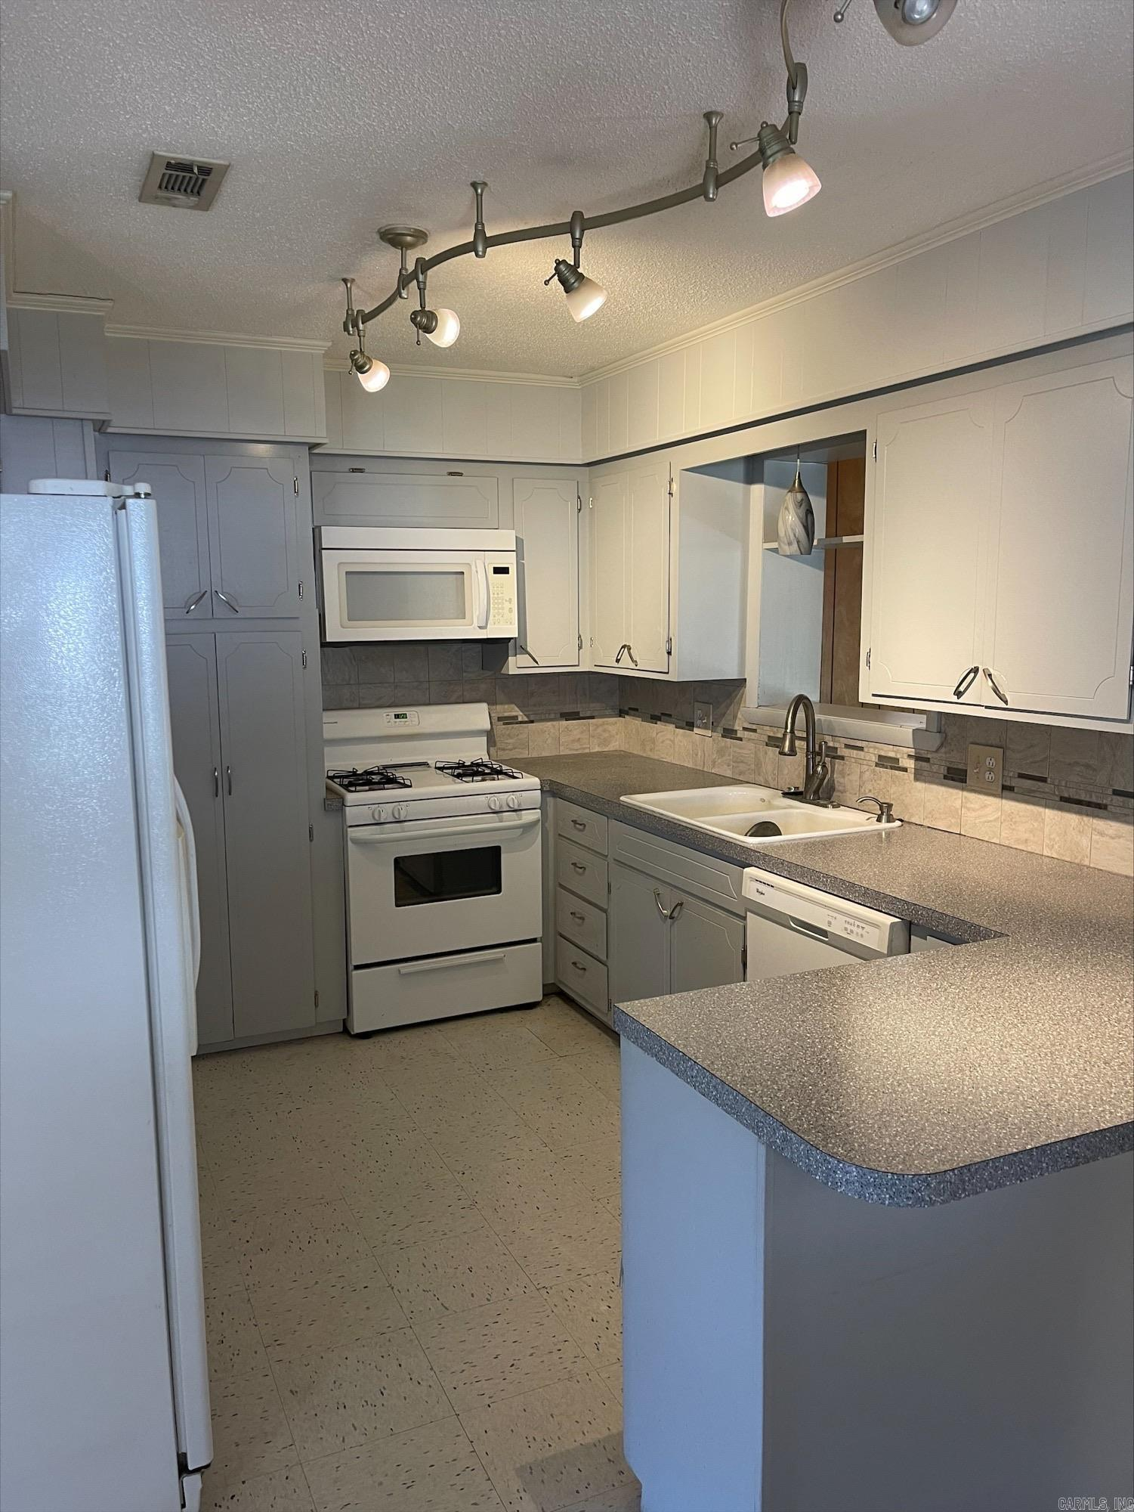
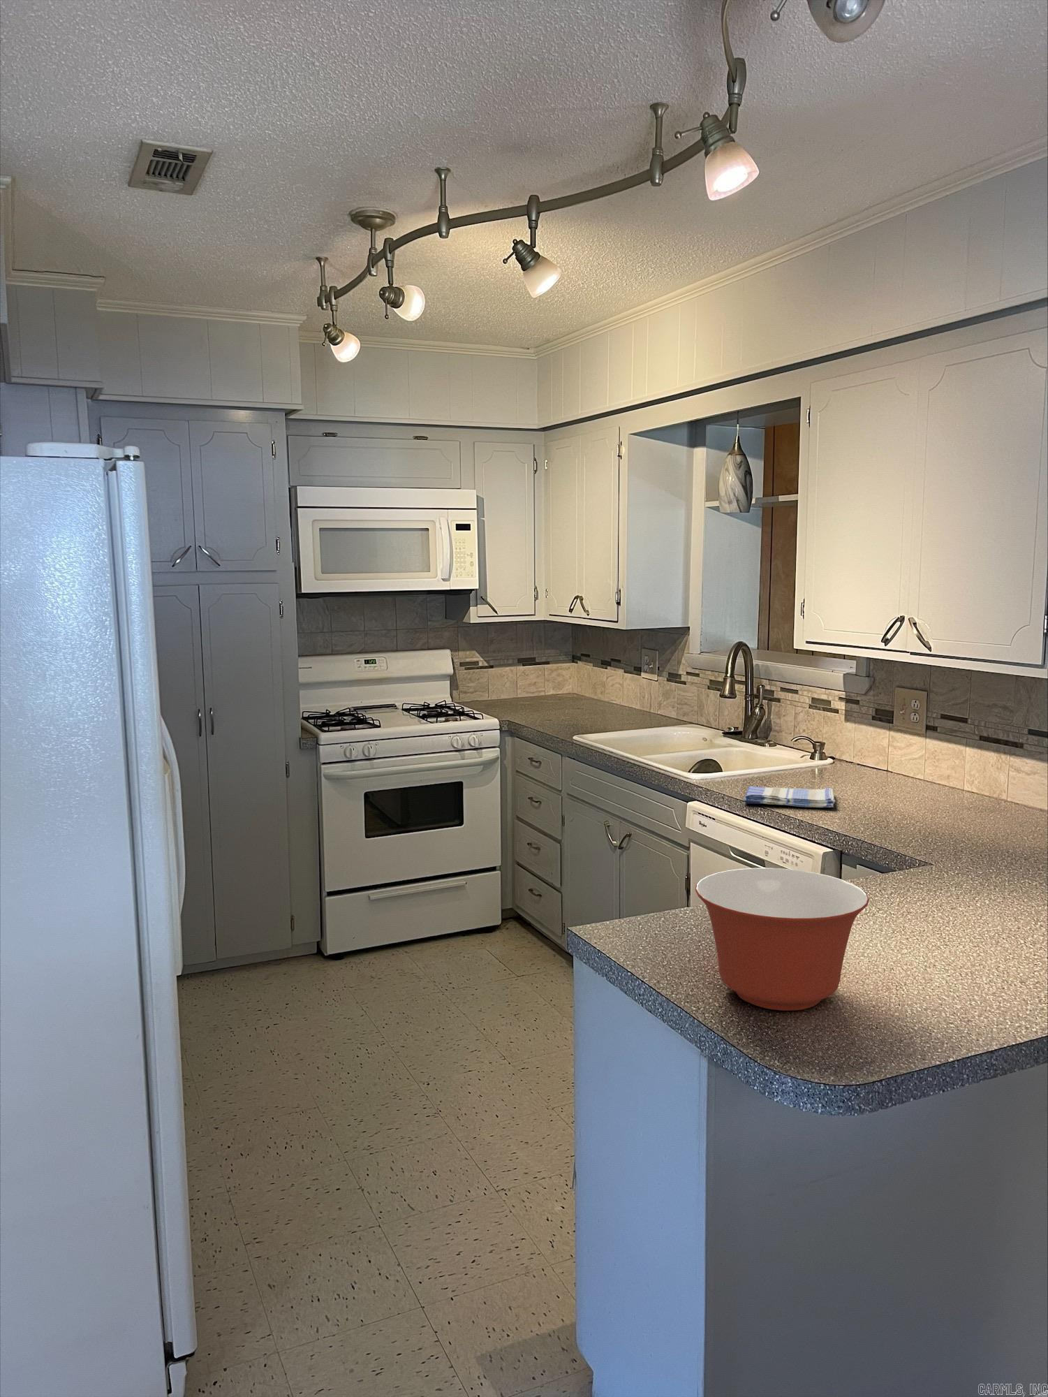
+ dish towel (789, 795)
+ mixing bowl (779, 942)
